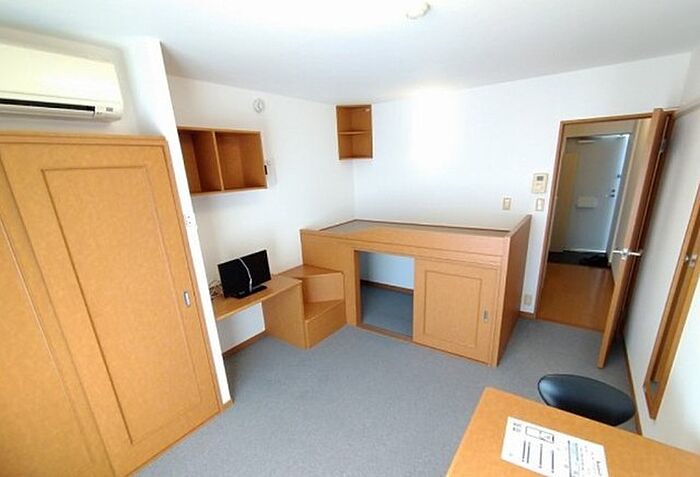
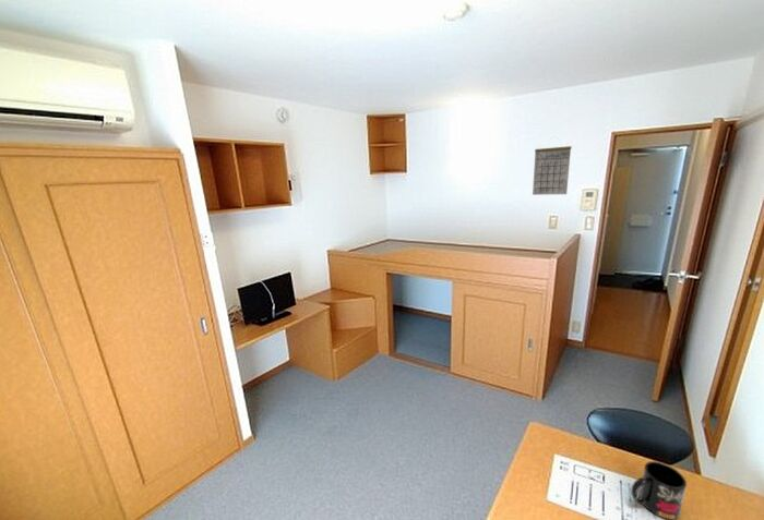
+ mug (655, 489)
+ calendar (551, 166)
